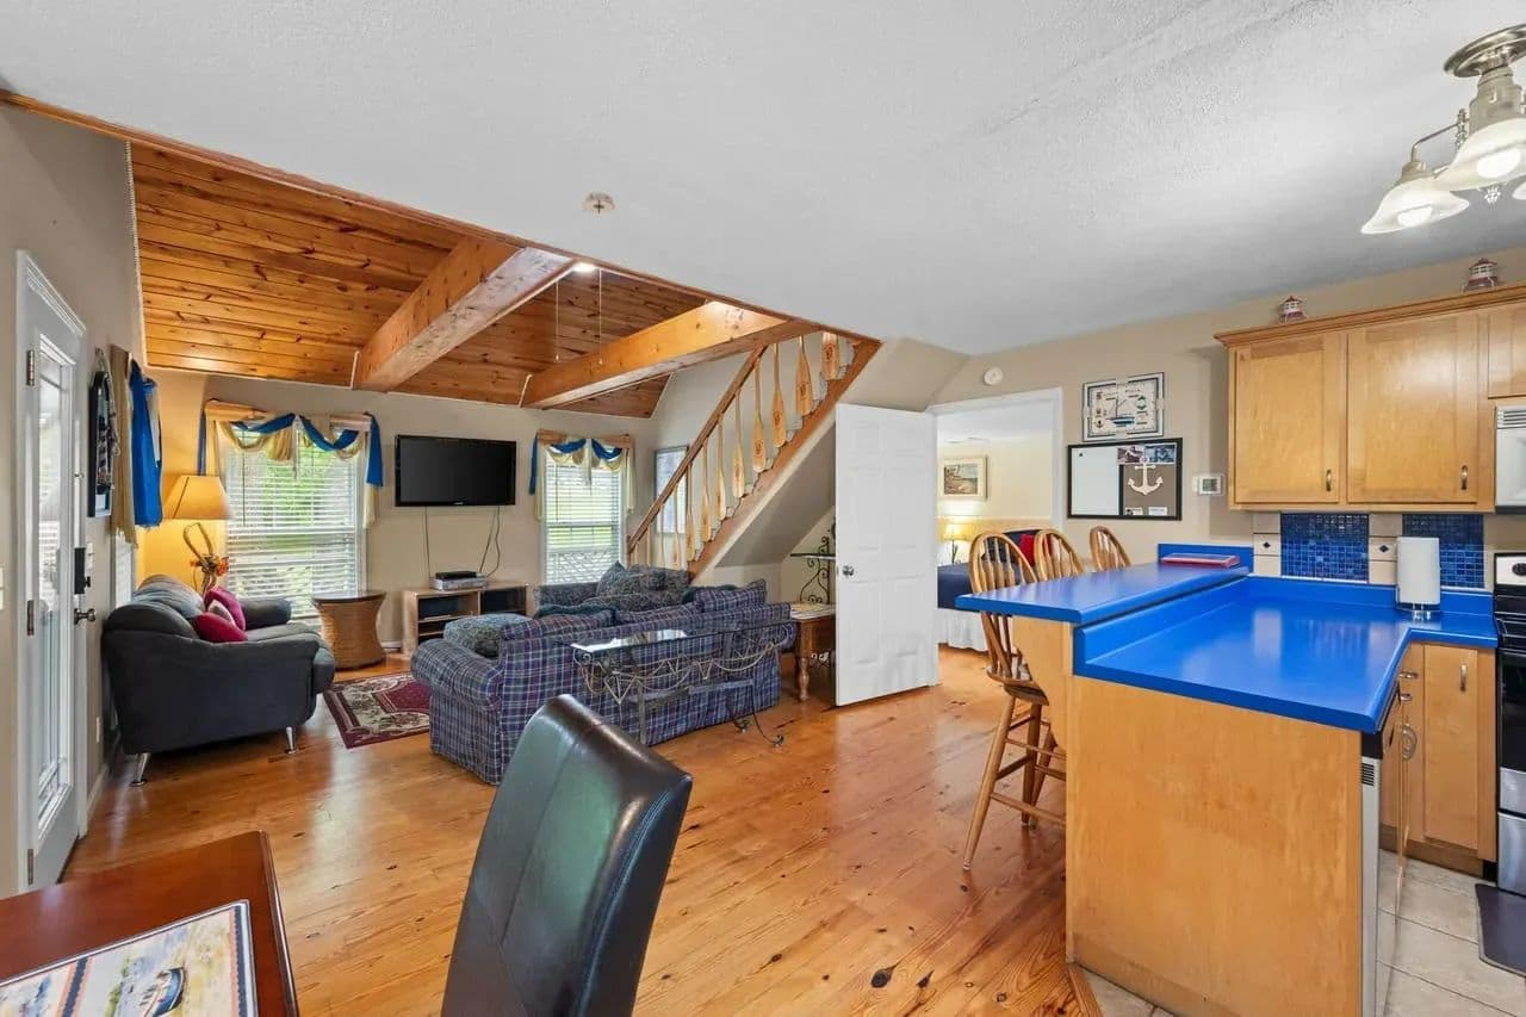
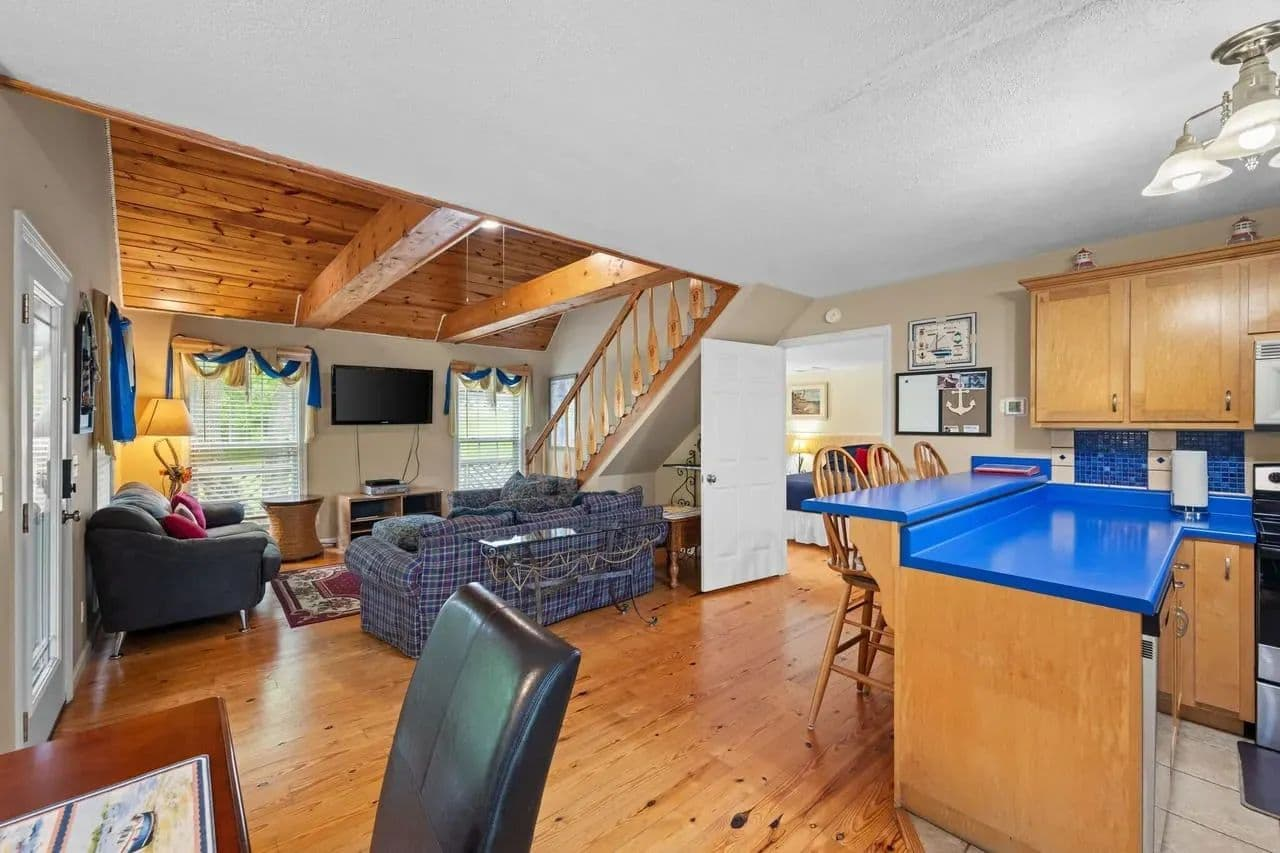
- smoke detector (597, 203)
